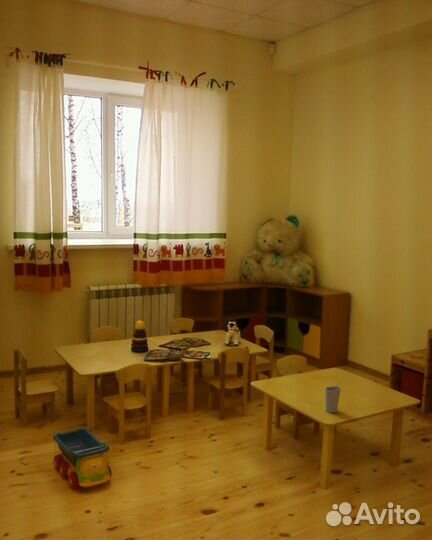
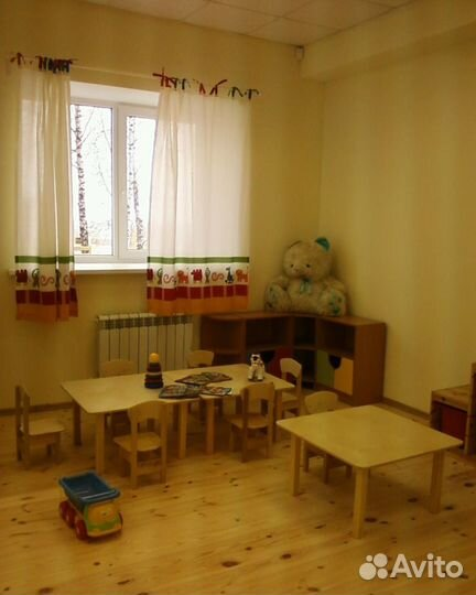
- cup (332, 398)
